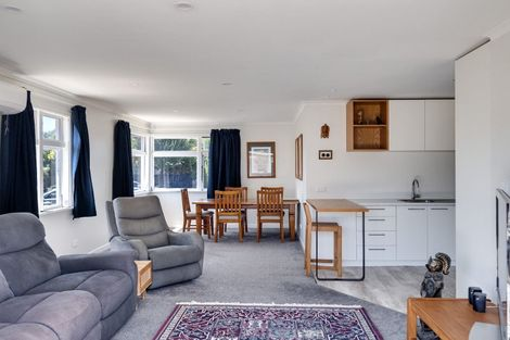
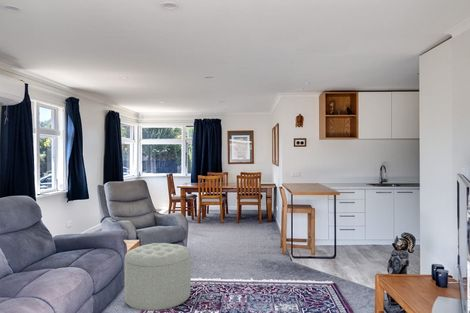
+ ottoman (158, 273)
